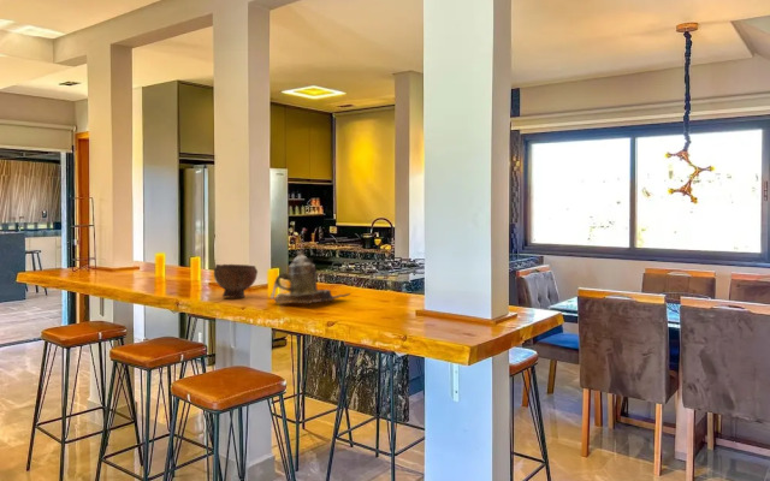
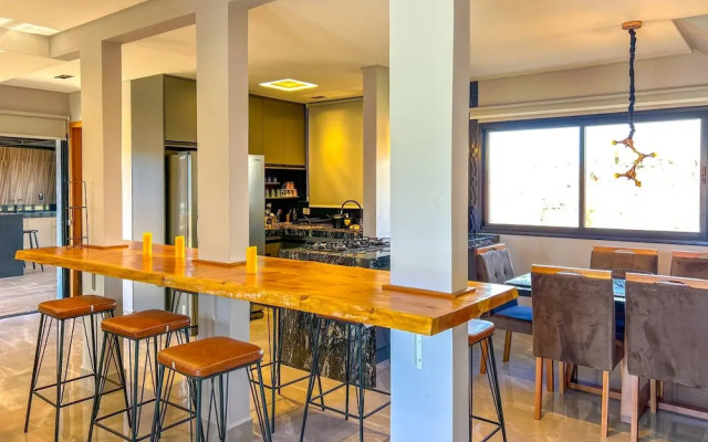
- bowl (236, 280)
- teapot (309, 275)
